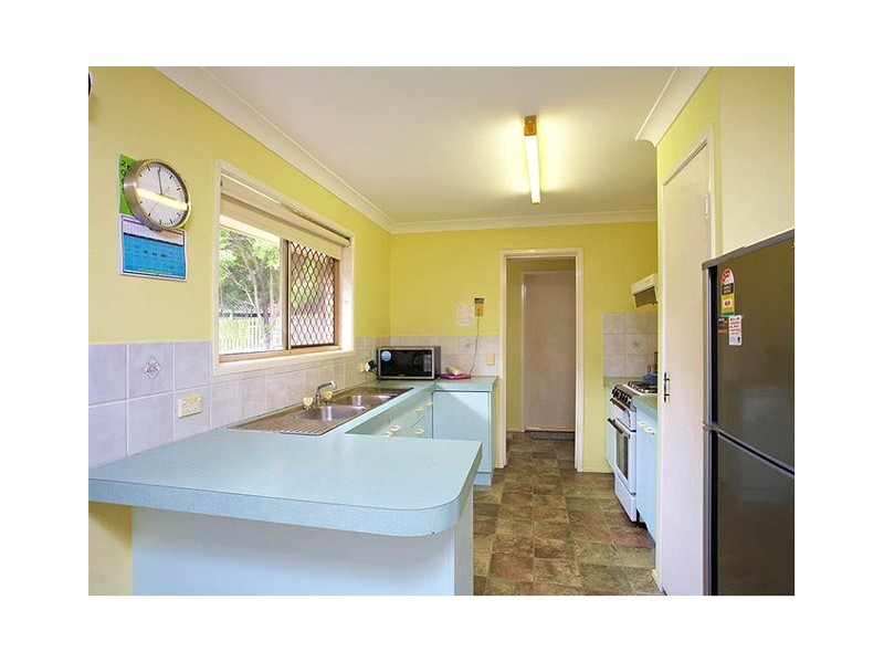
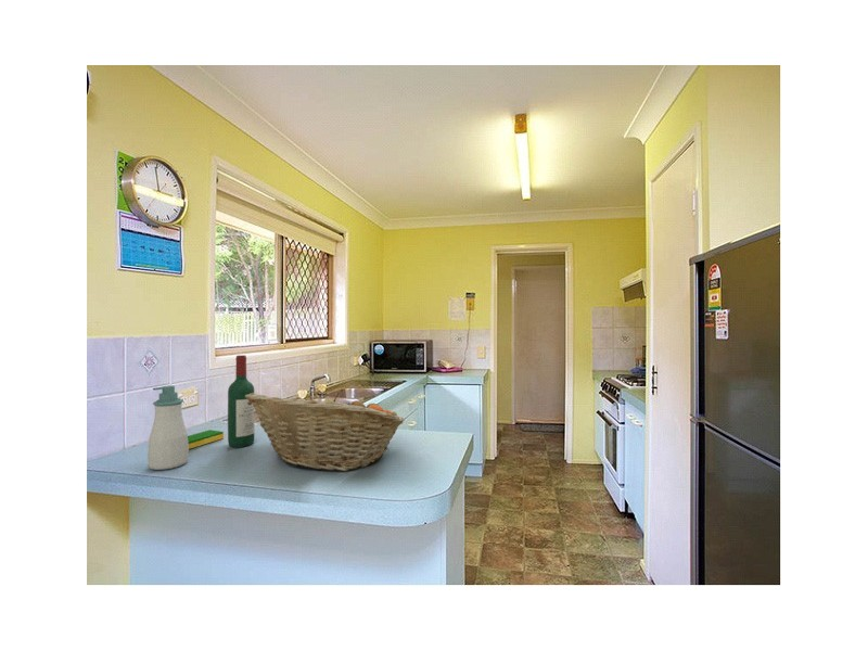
+ fruit basket (326, 421)
+ wine bottle (241, 399)
+ dish sponge (199, 438)
+ soap bottle (168, 425)
